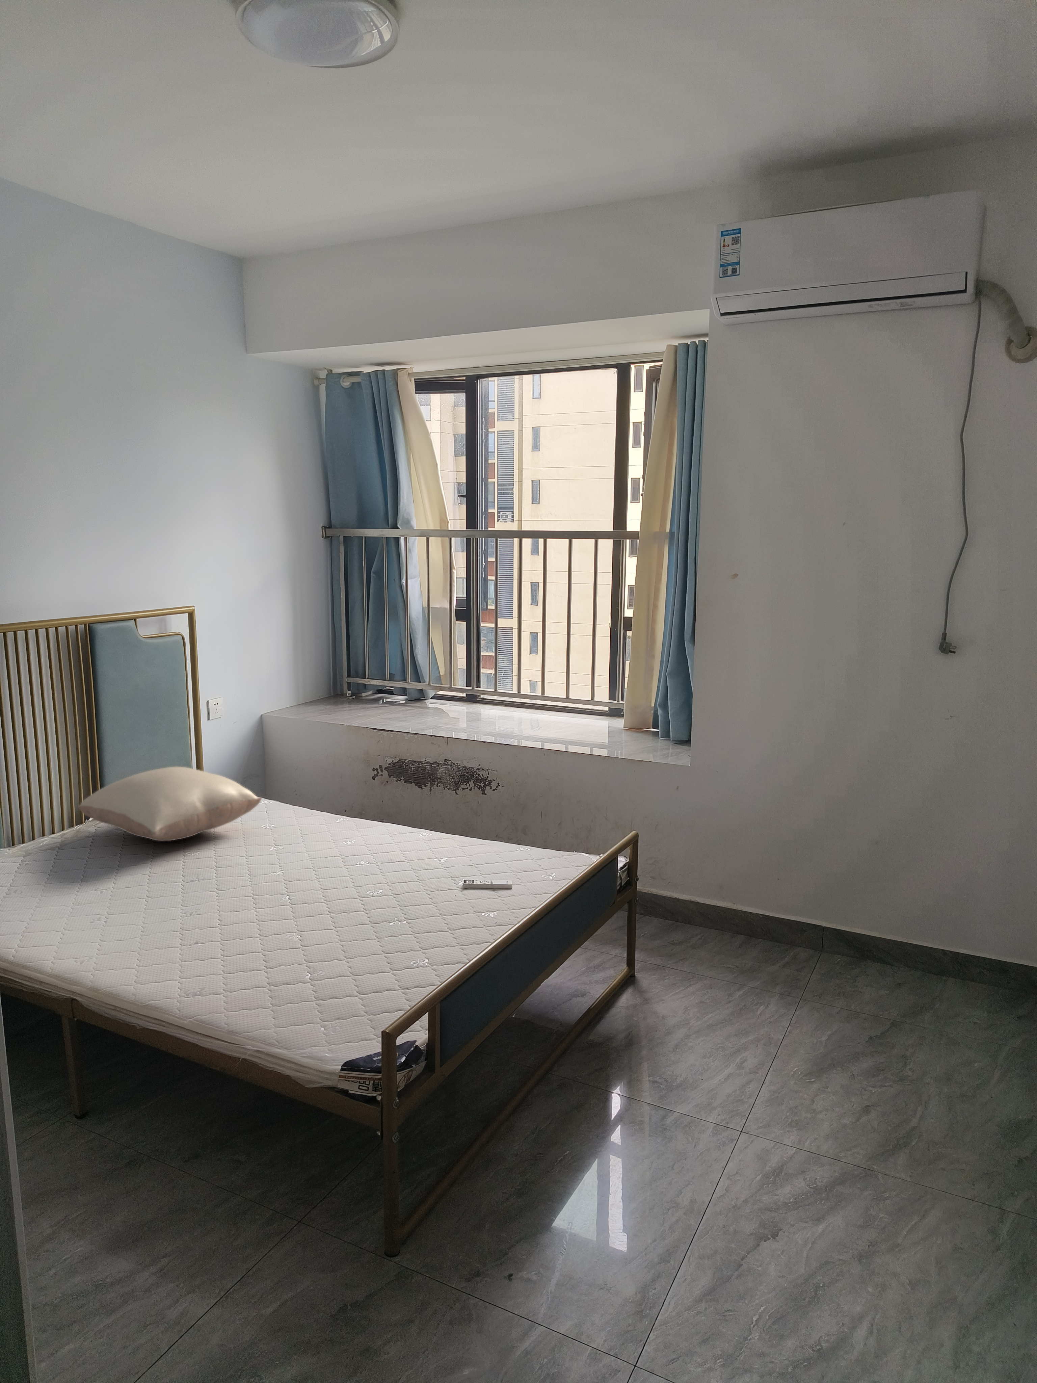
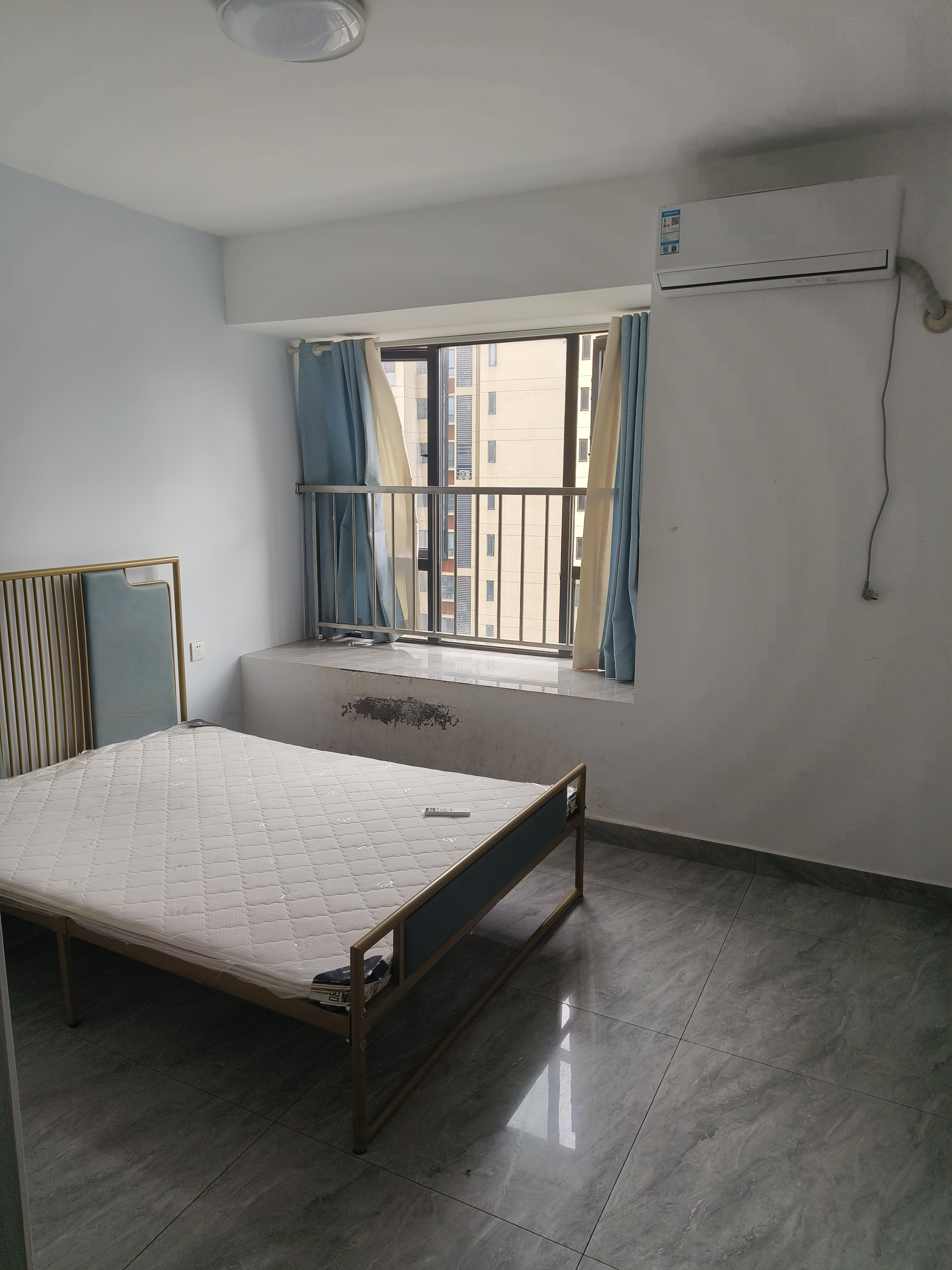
- pillow (171, 801)
